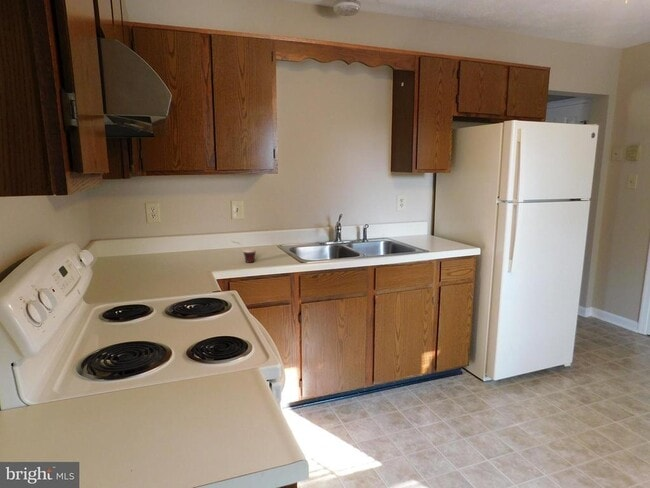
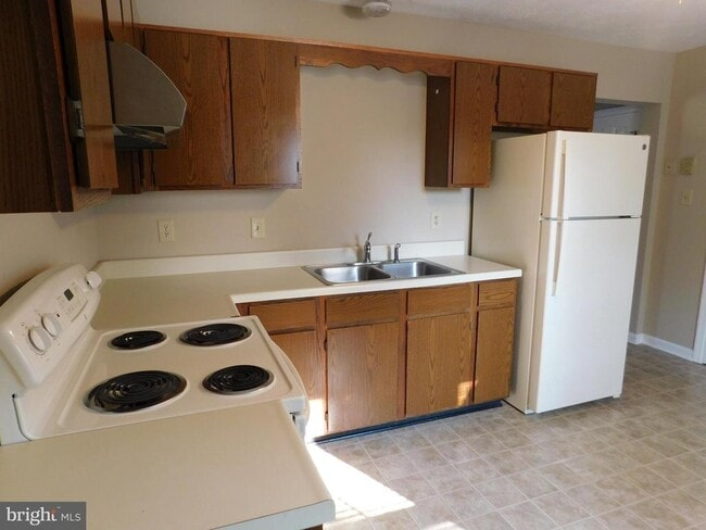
- cup (244, 251)
